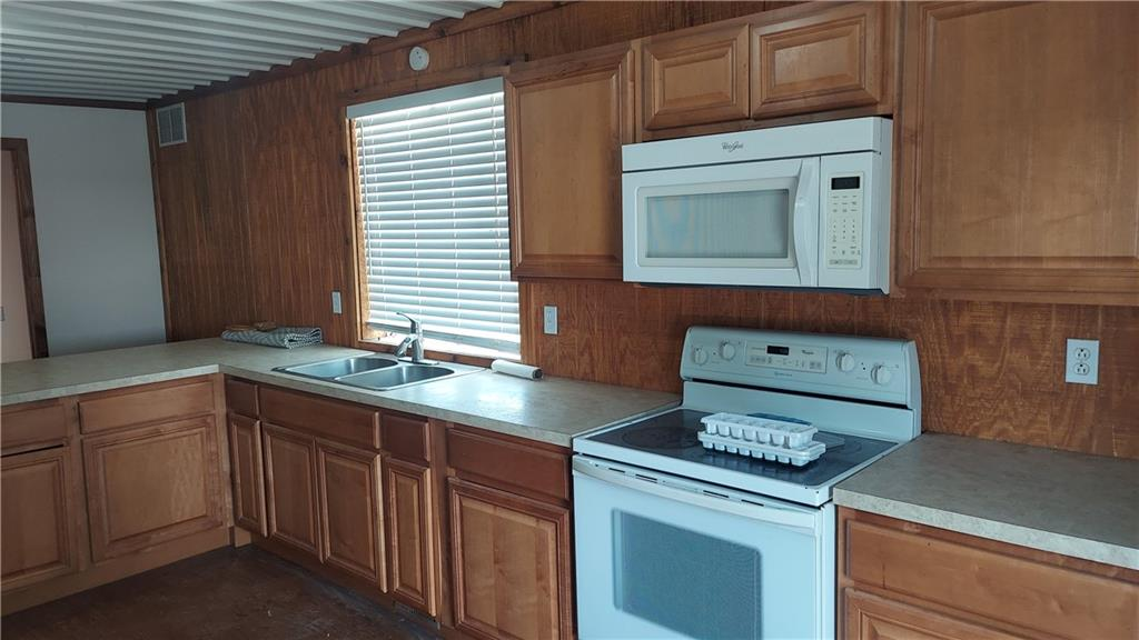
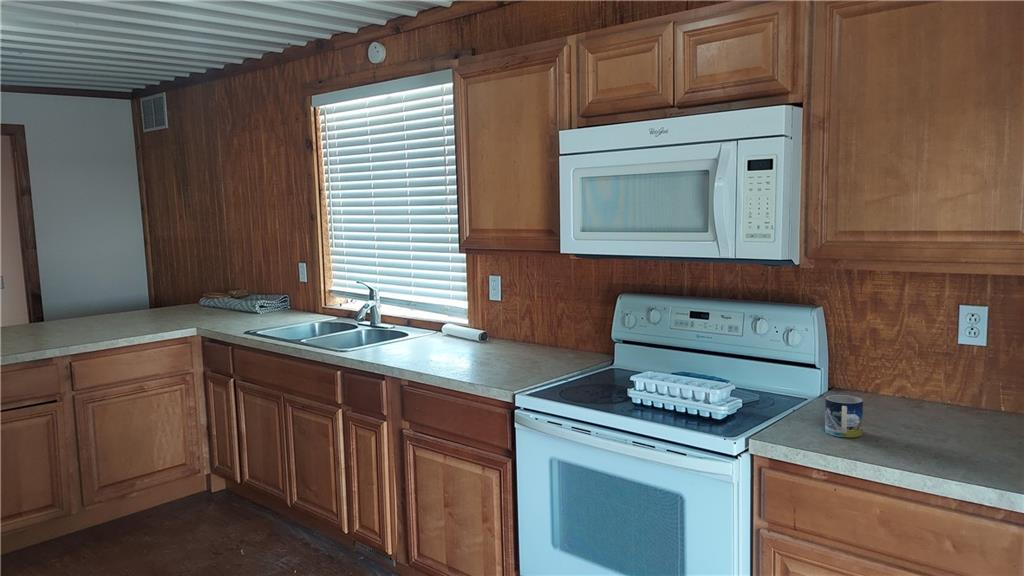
+ mug (843, 417)
